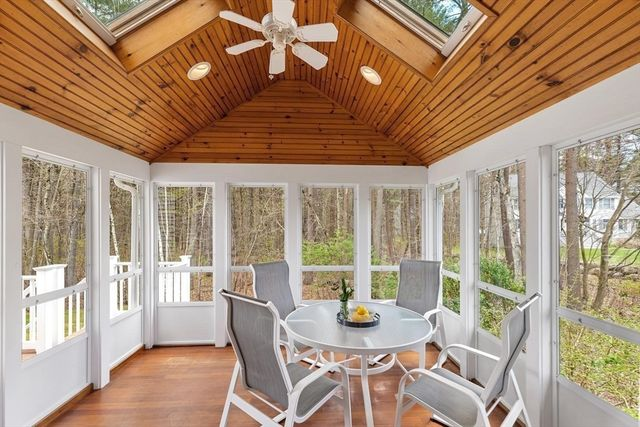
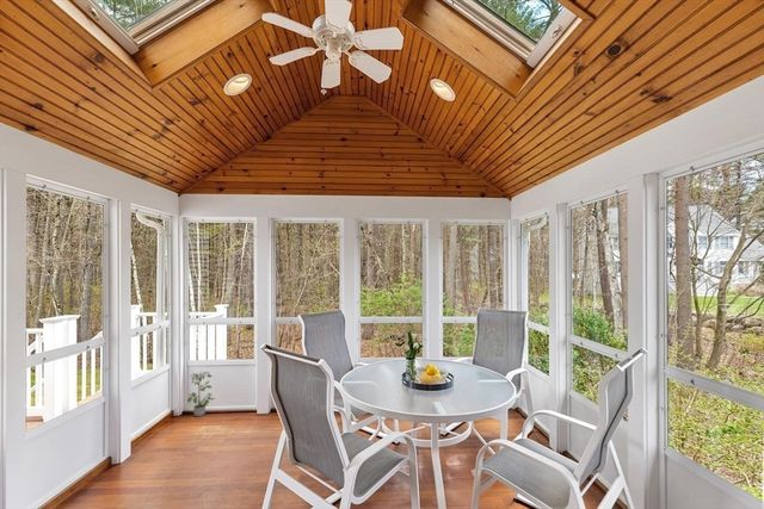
+ potted plant (202, 390)
